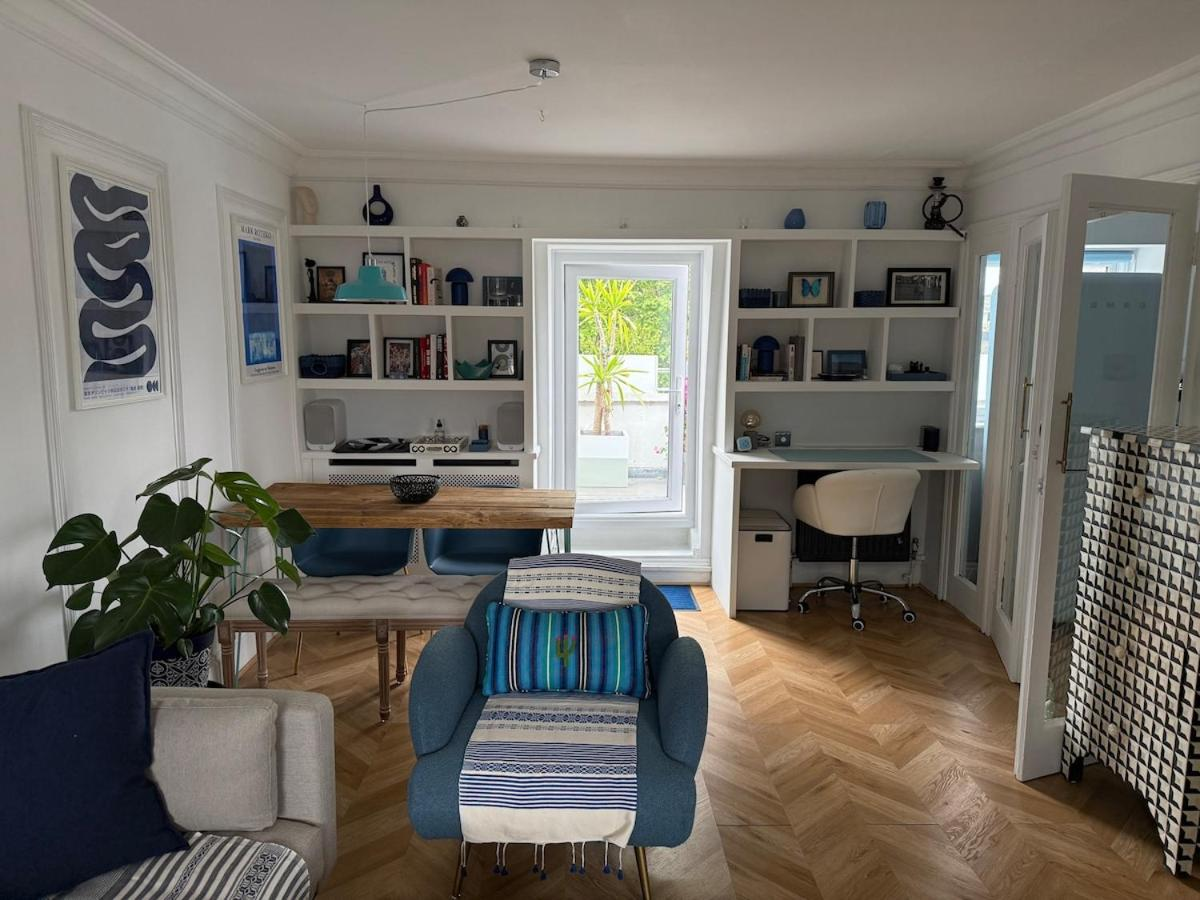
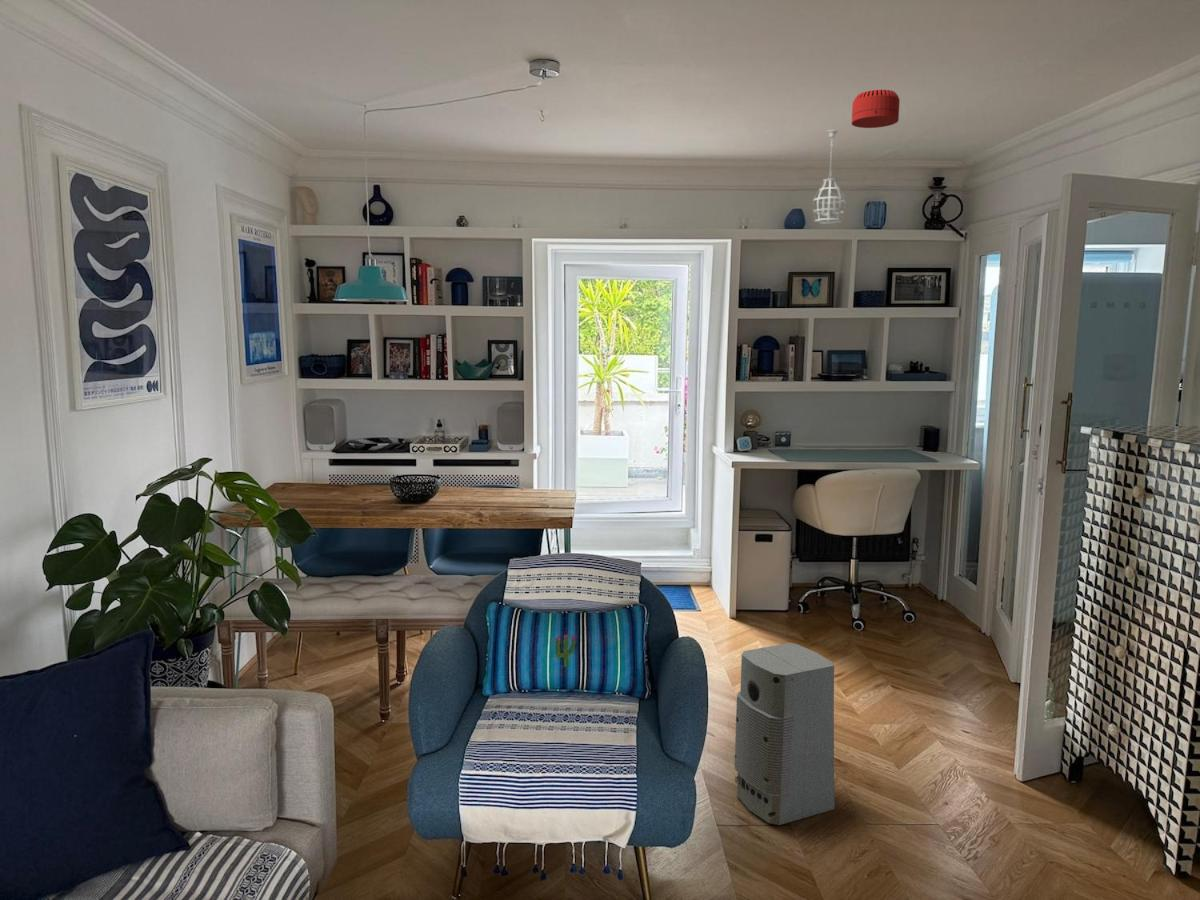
+ pendant light (831, 176)
+ smoke detector (875, 108)
+ air purifier (785, 730)
